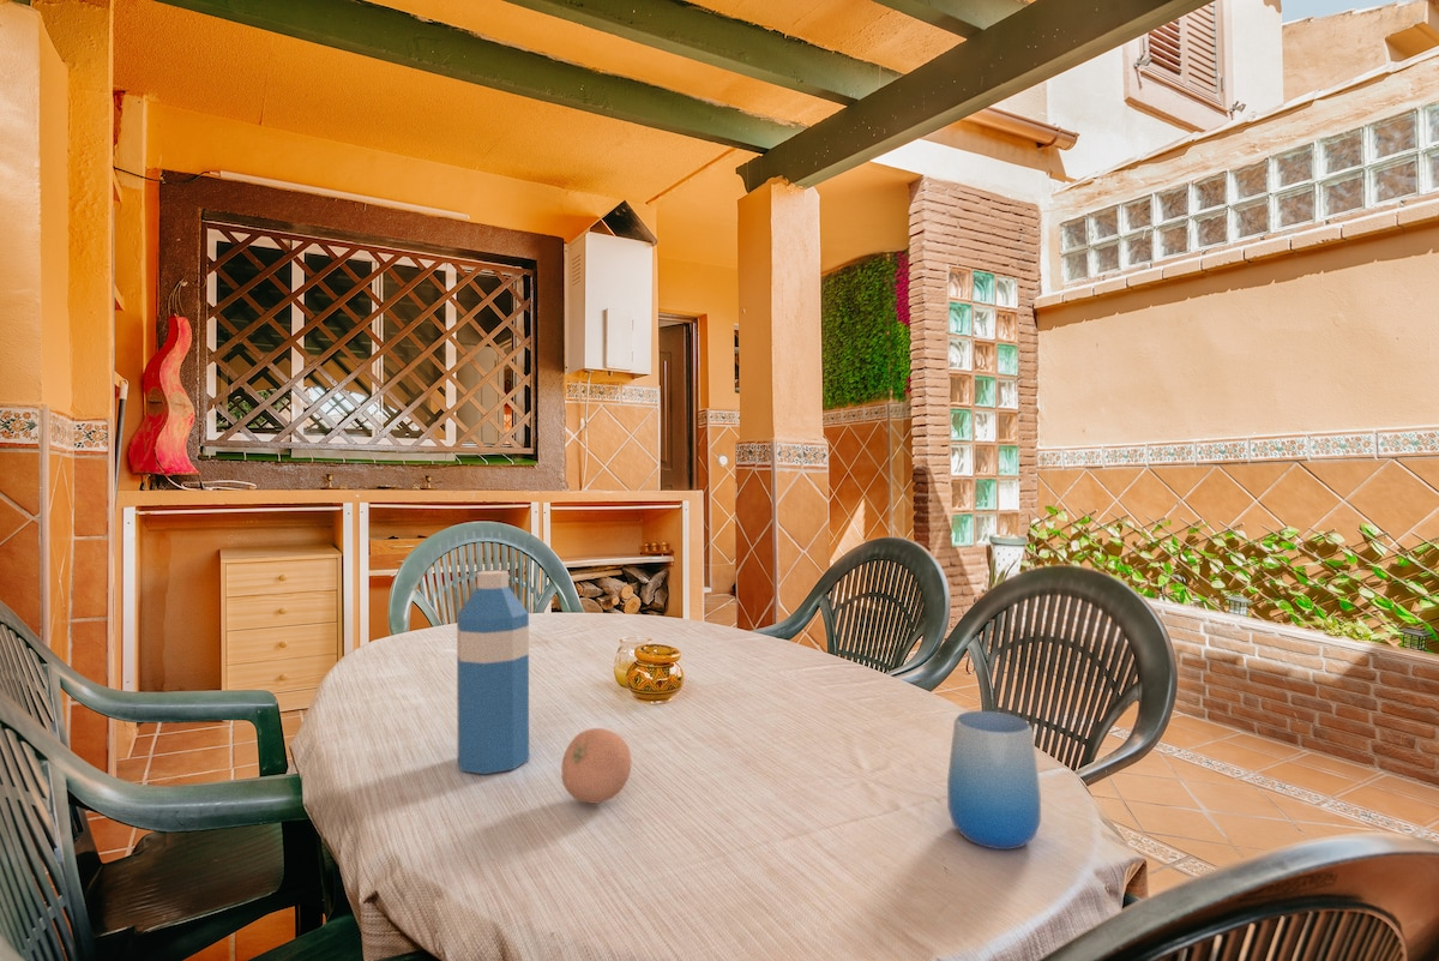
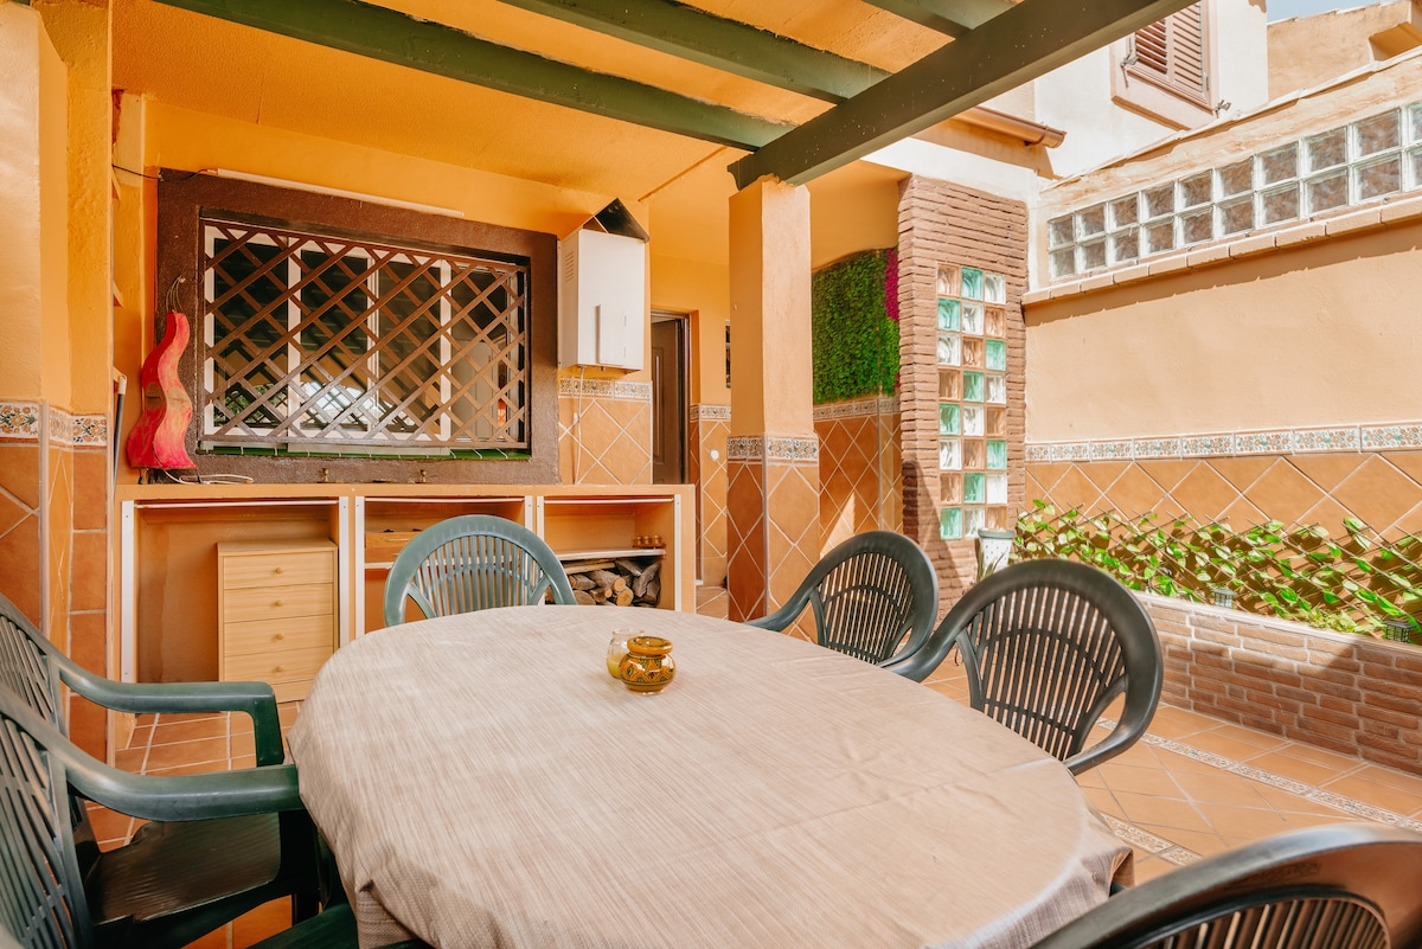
- fruit (596, 765)
- water bottle (493, 666)
- cup (993, 777)
